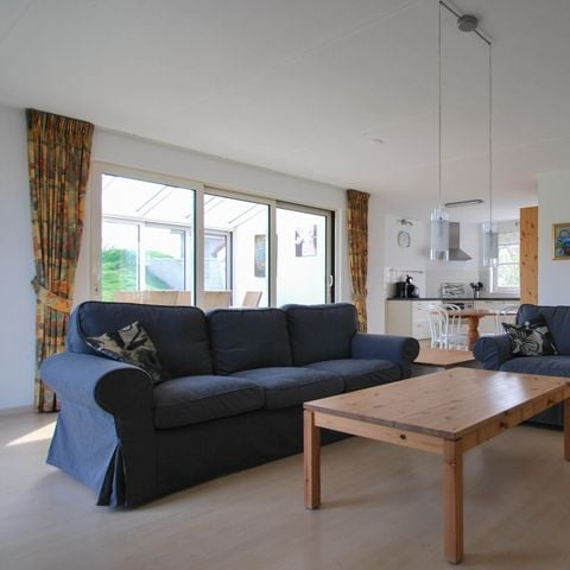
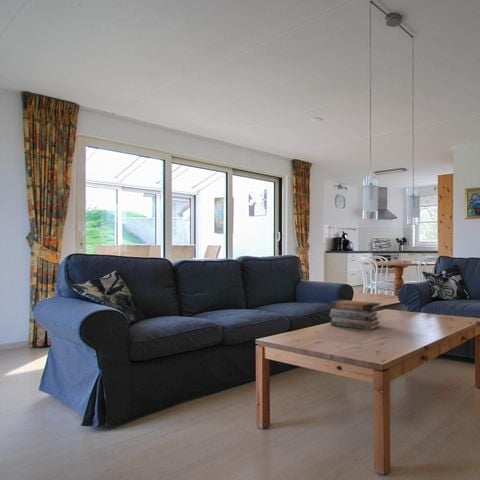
+ book stack (354, 314)
